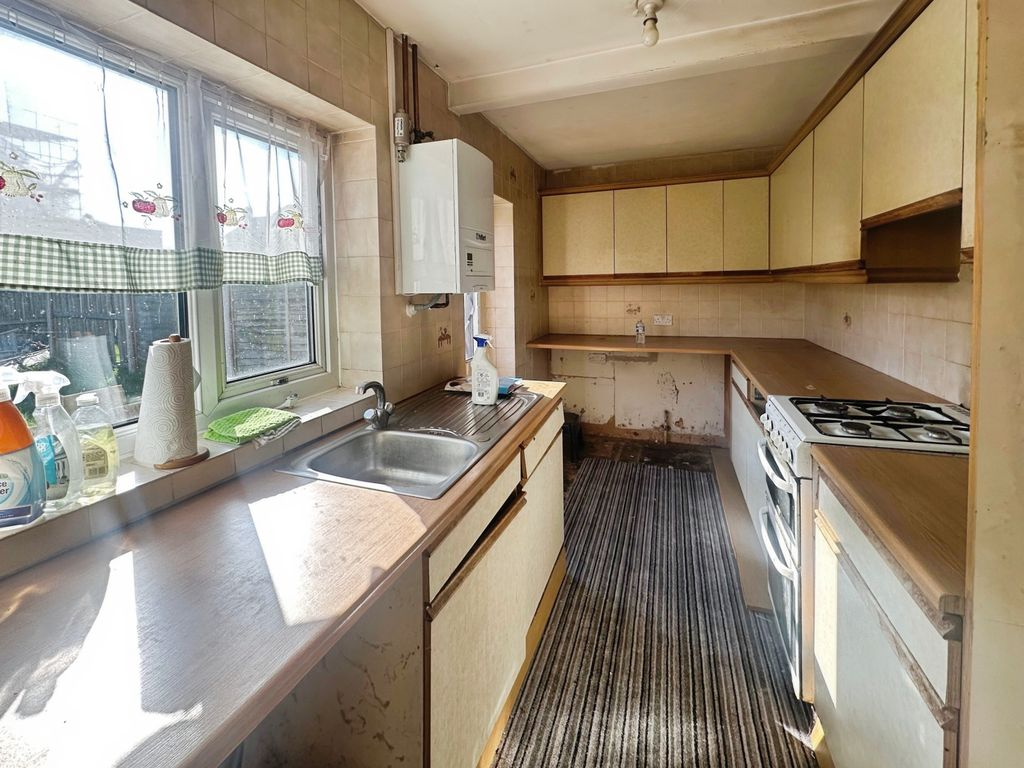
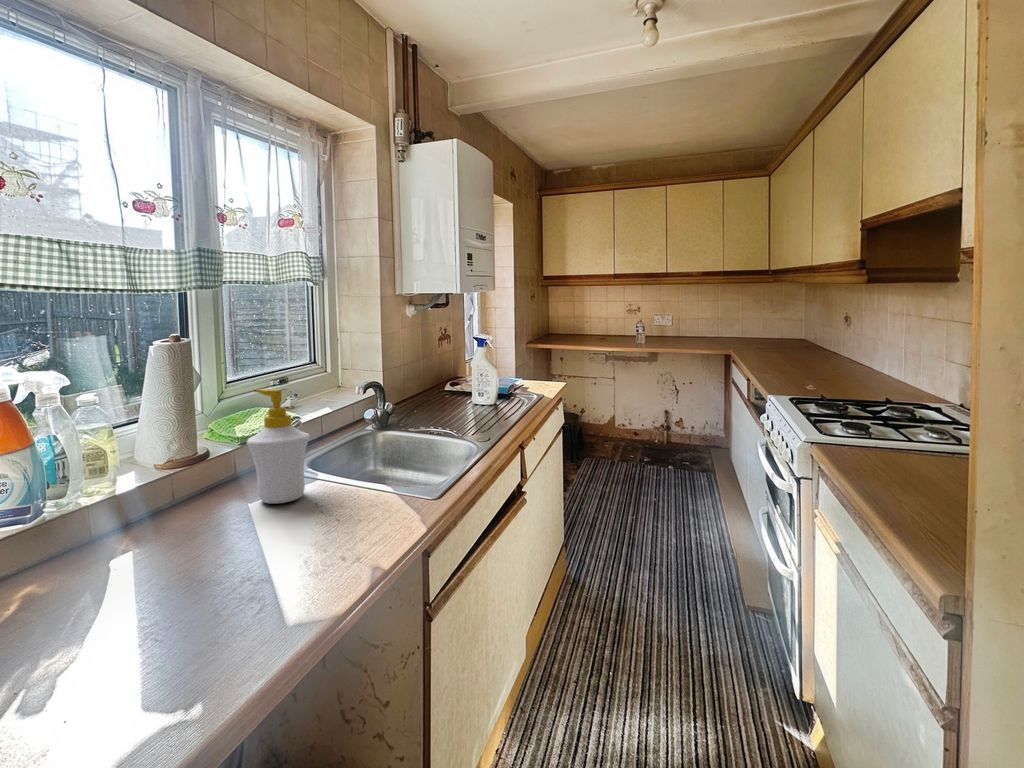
+ soap bottle (279, 444)
